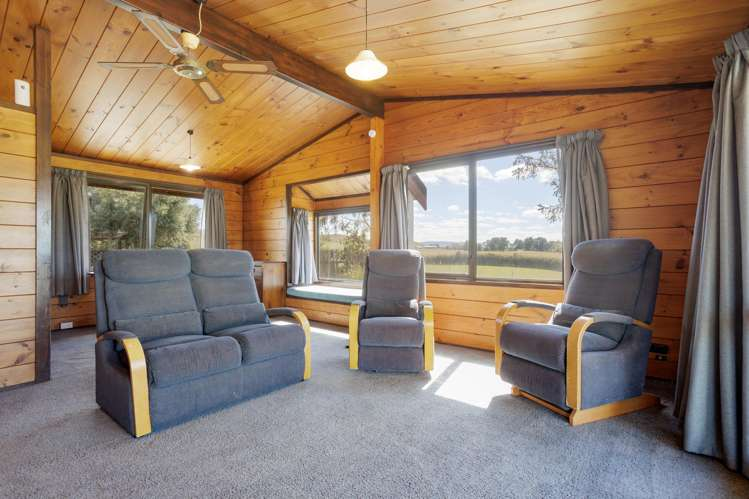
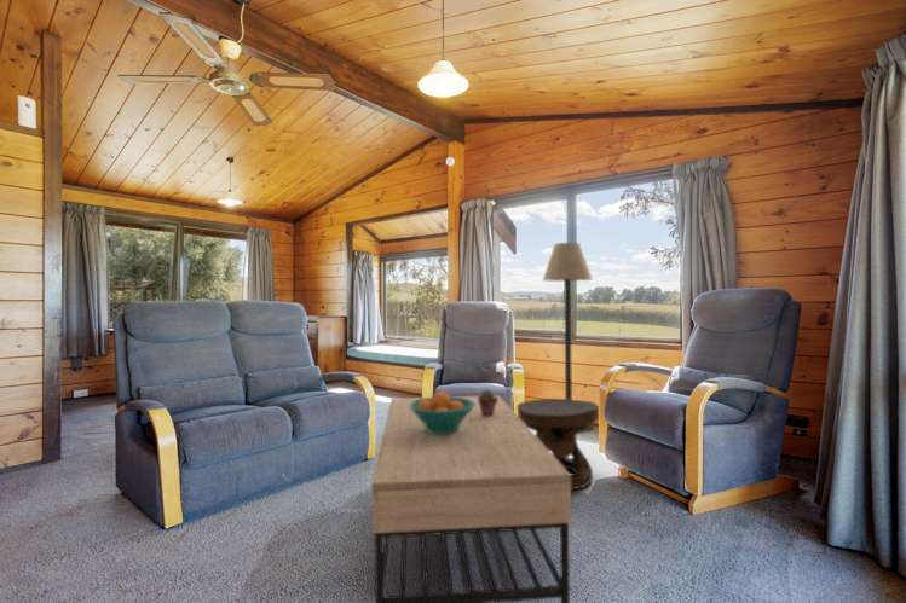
+ side table (558, 440)
+ floor lamp (567, 335)
+ potted succulent (487, 401)
+ fruit bowl (442, 410)
+ coffee table (455, 482)
